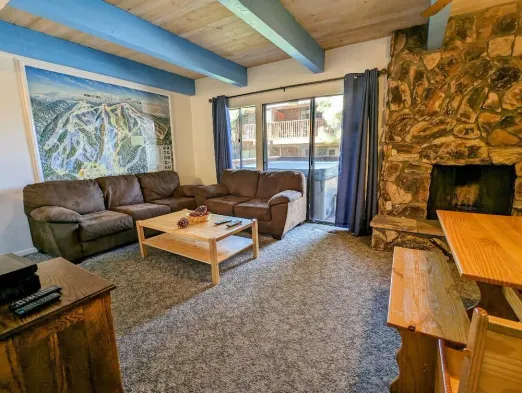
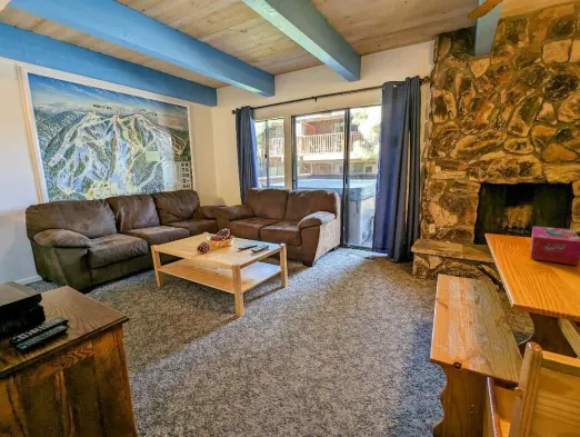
+ tissue box (552, 244)
